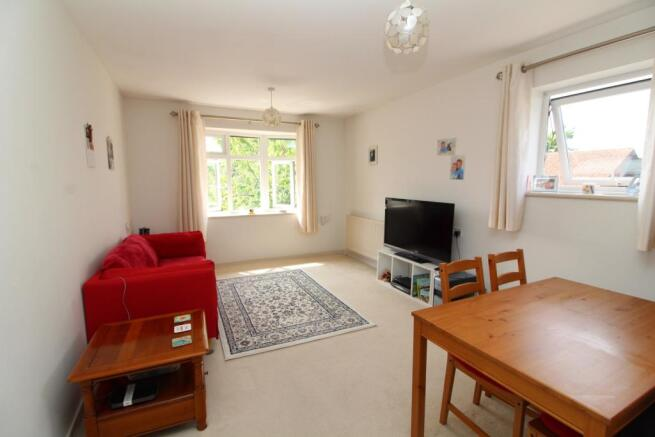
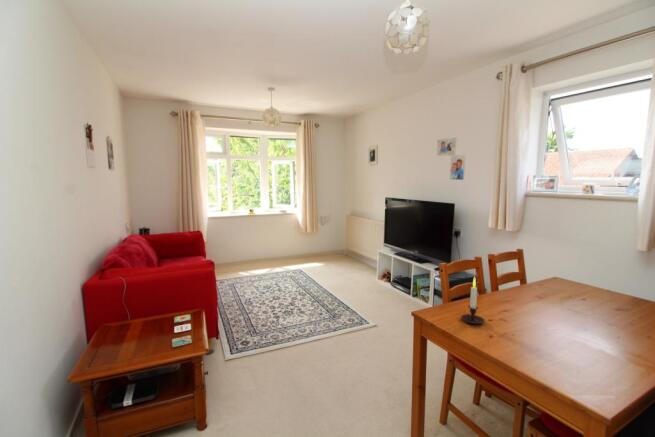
+ candle (472, 299)
